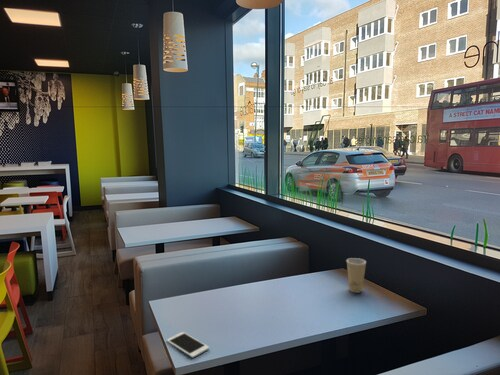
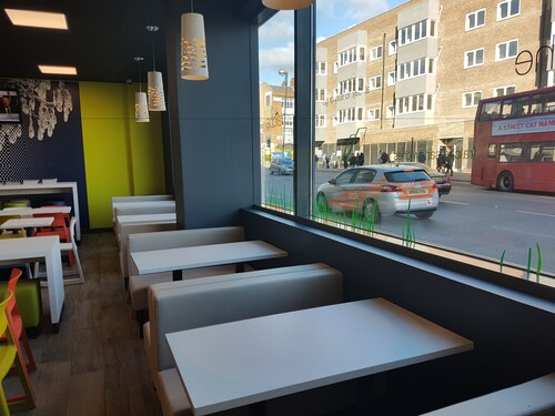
- cell phone (187, 344)
- paper cup (355, 275)
